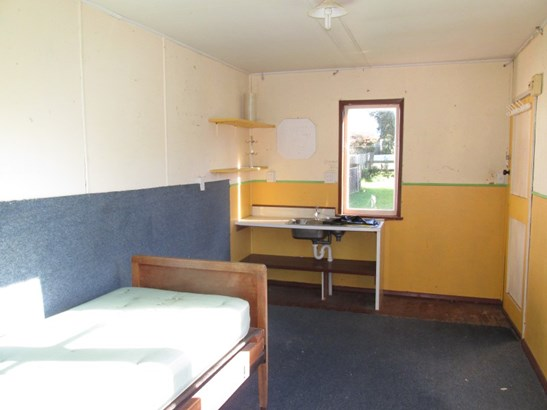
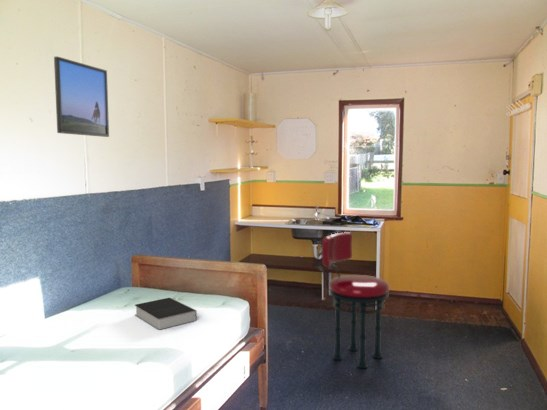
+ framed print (83, 99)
+ stool (352, 296)
+ book (162, 311)
